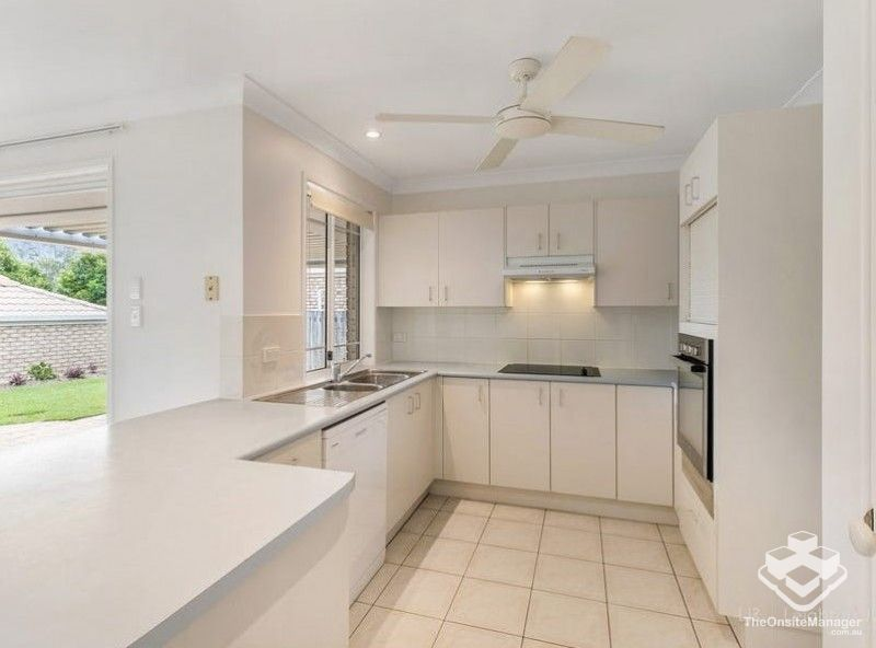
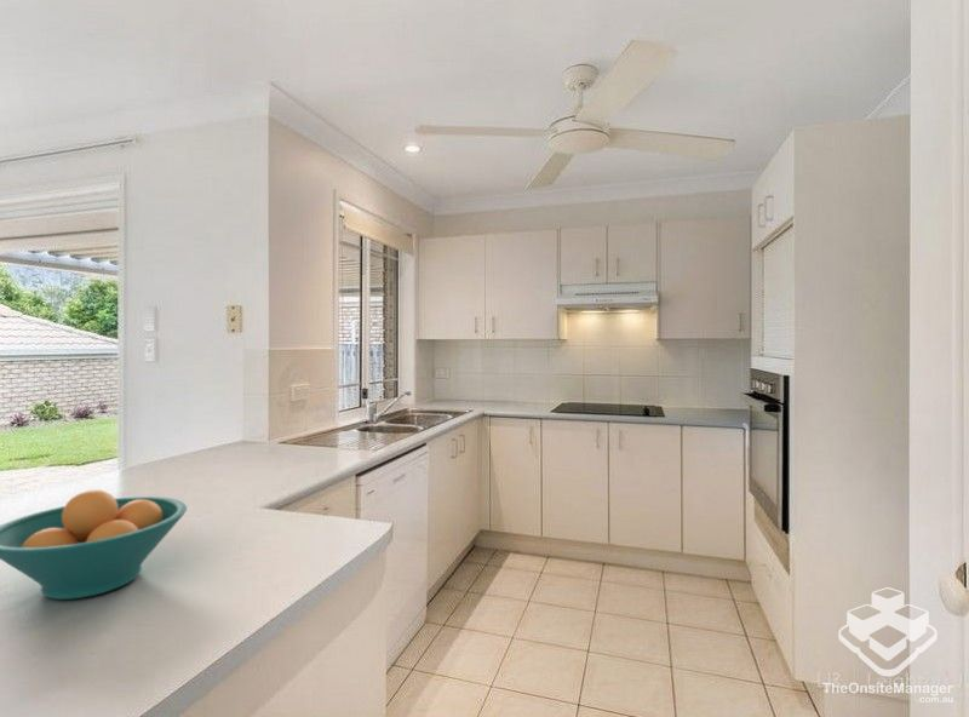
+ fruit bowl (93, 537)
